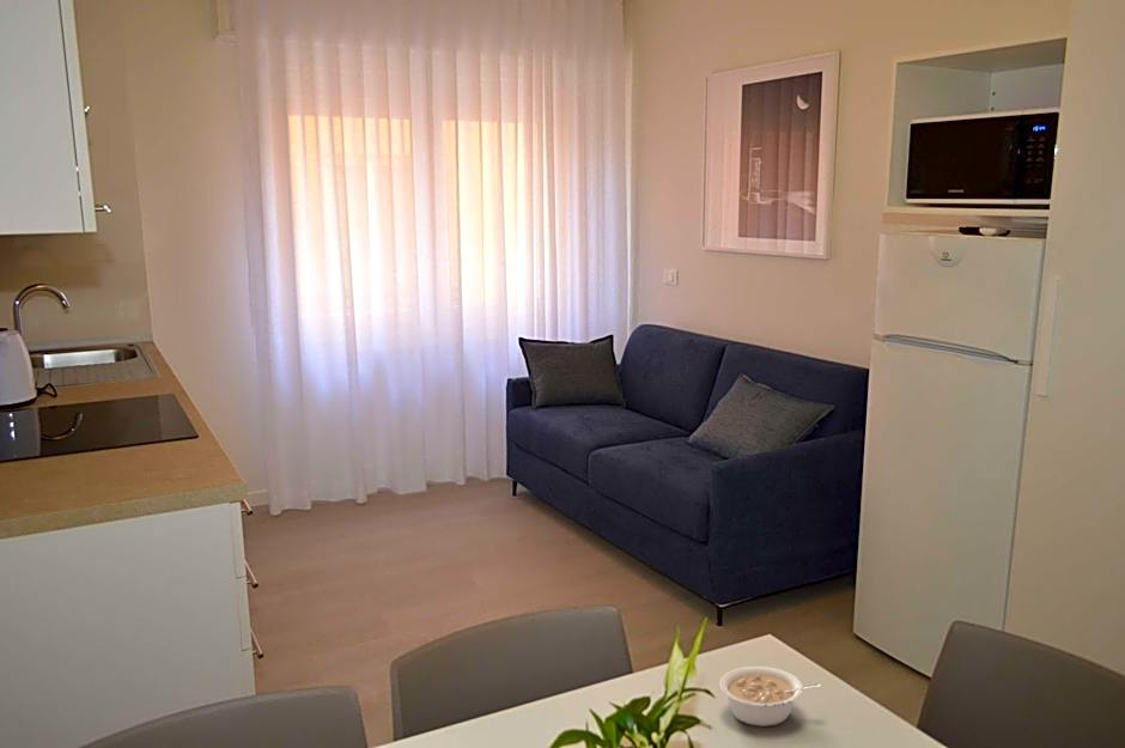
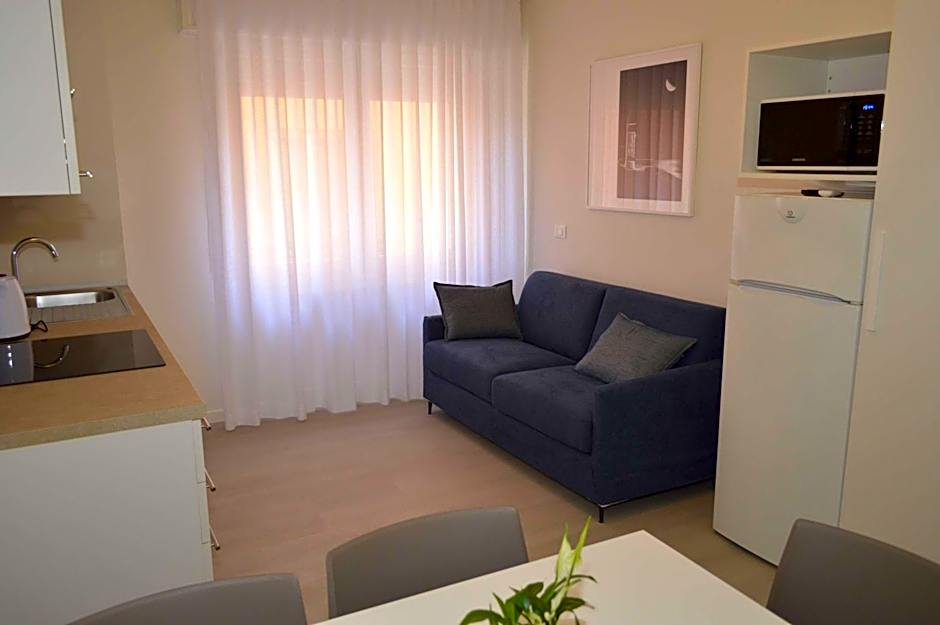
- legume (764, 694)
